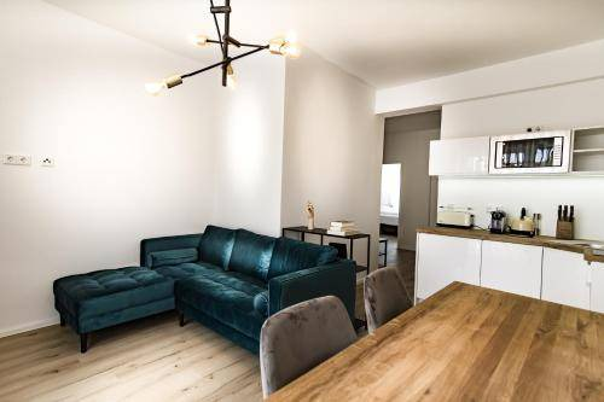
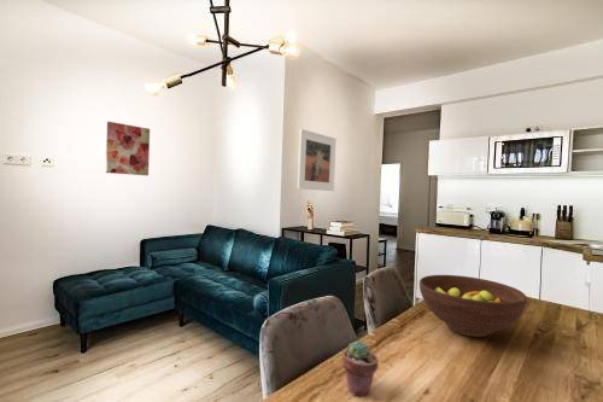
+ potted succulent (359, 365)
+ wall art (128, 150)
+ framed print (317, 162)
+ fruit bowl (468, 308)
